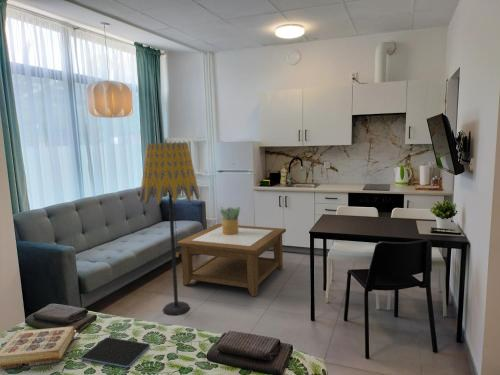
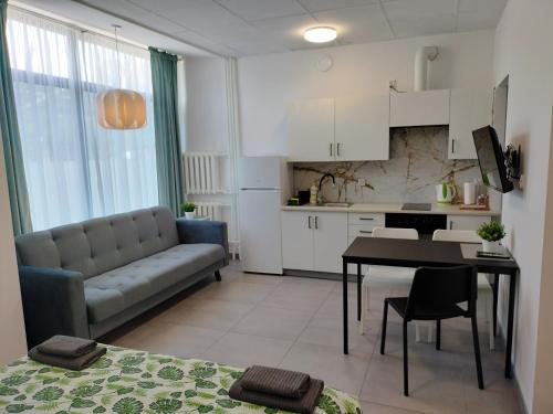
- tablet (116, 351)
- floor lamp (172, 228)
- coffee table (234, 255)
- book (41, 344)
- potted plant (231, 220)
